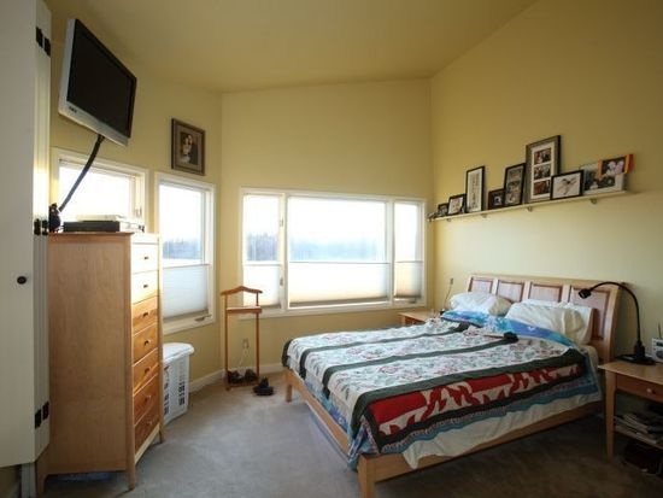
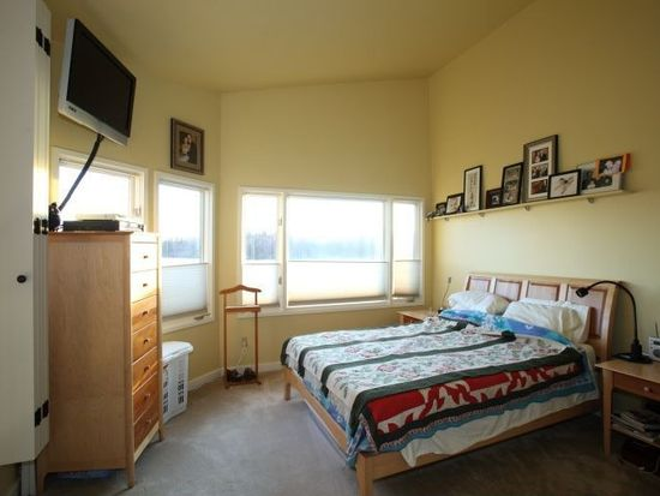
- boots (264, 386)
